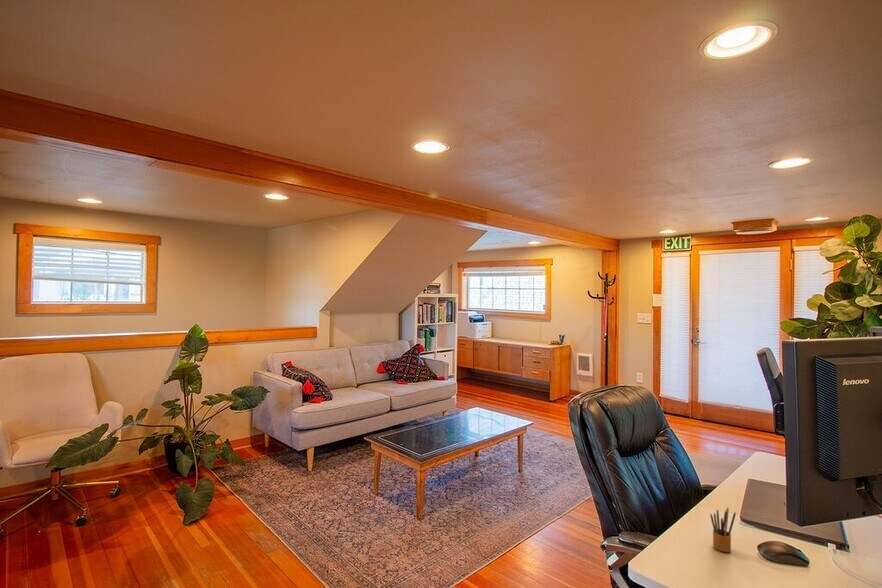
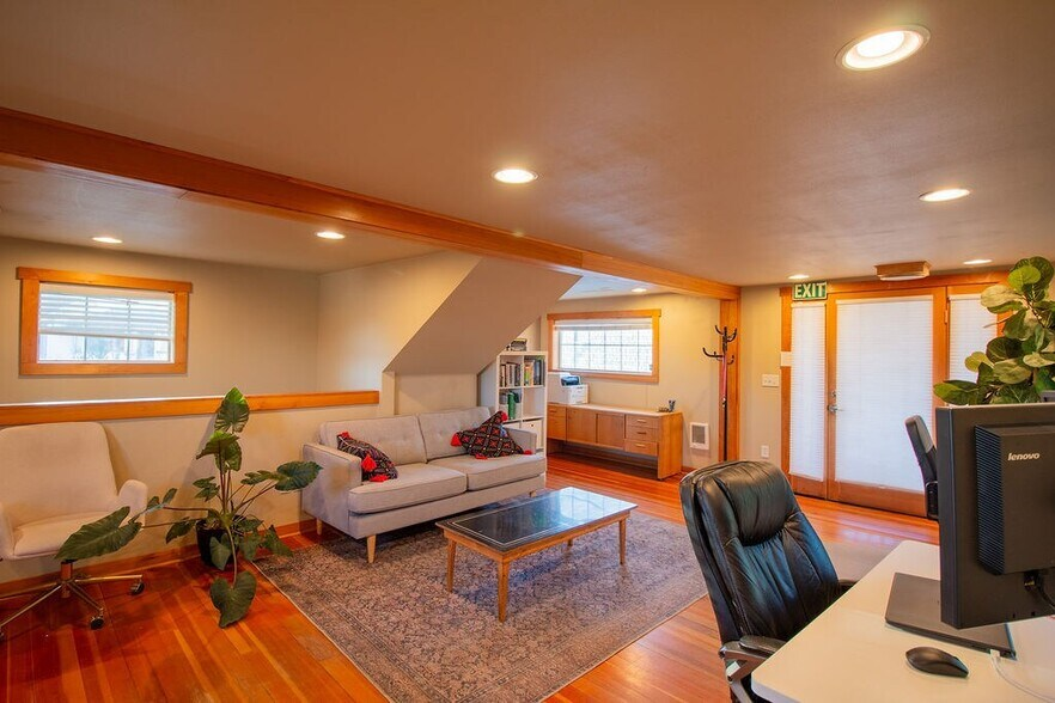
- pencil box (722, 529)
